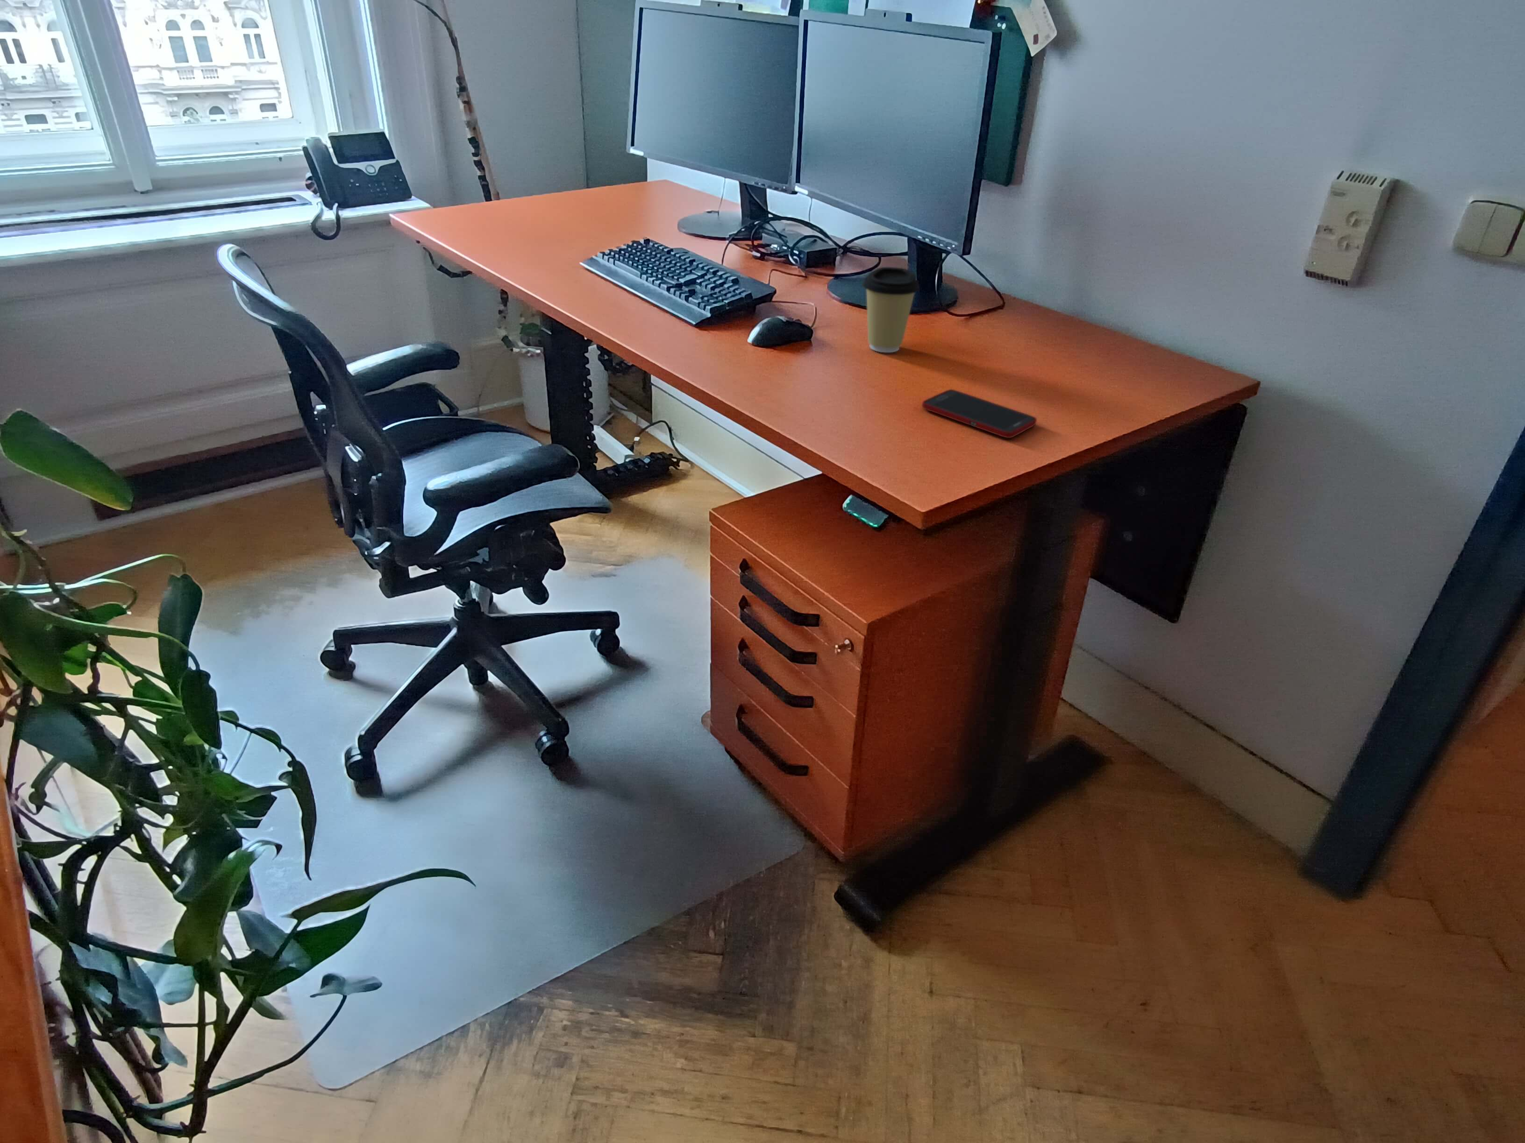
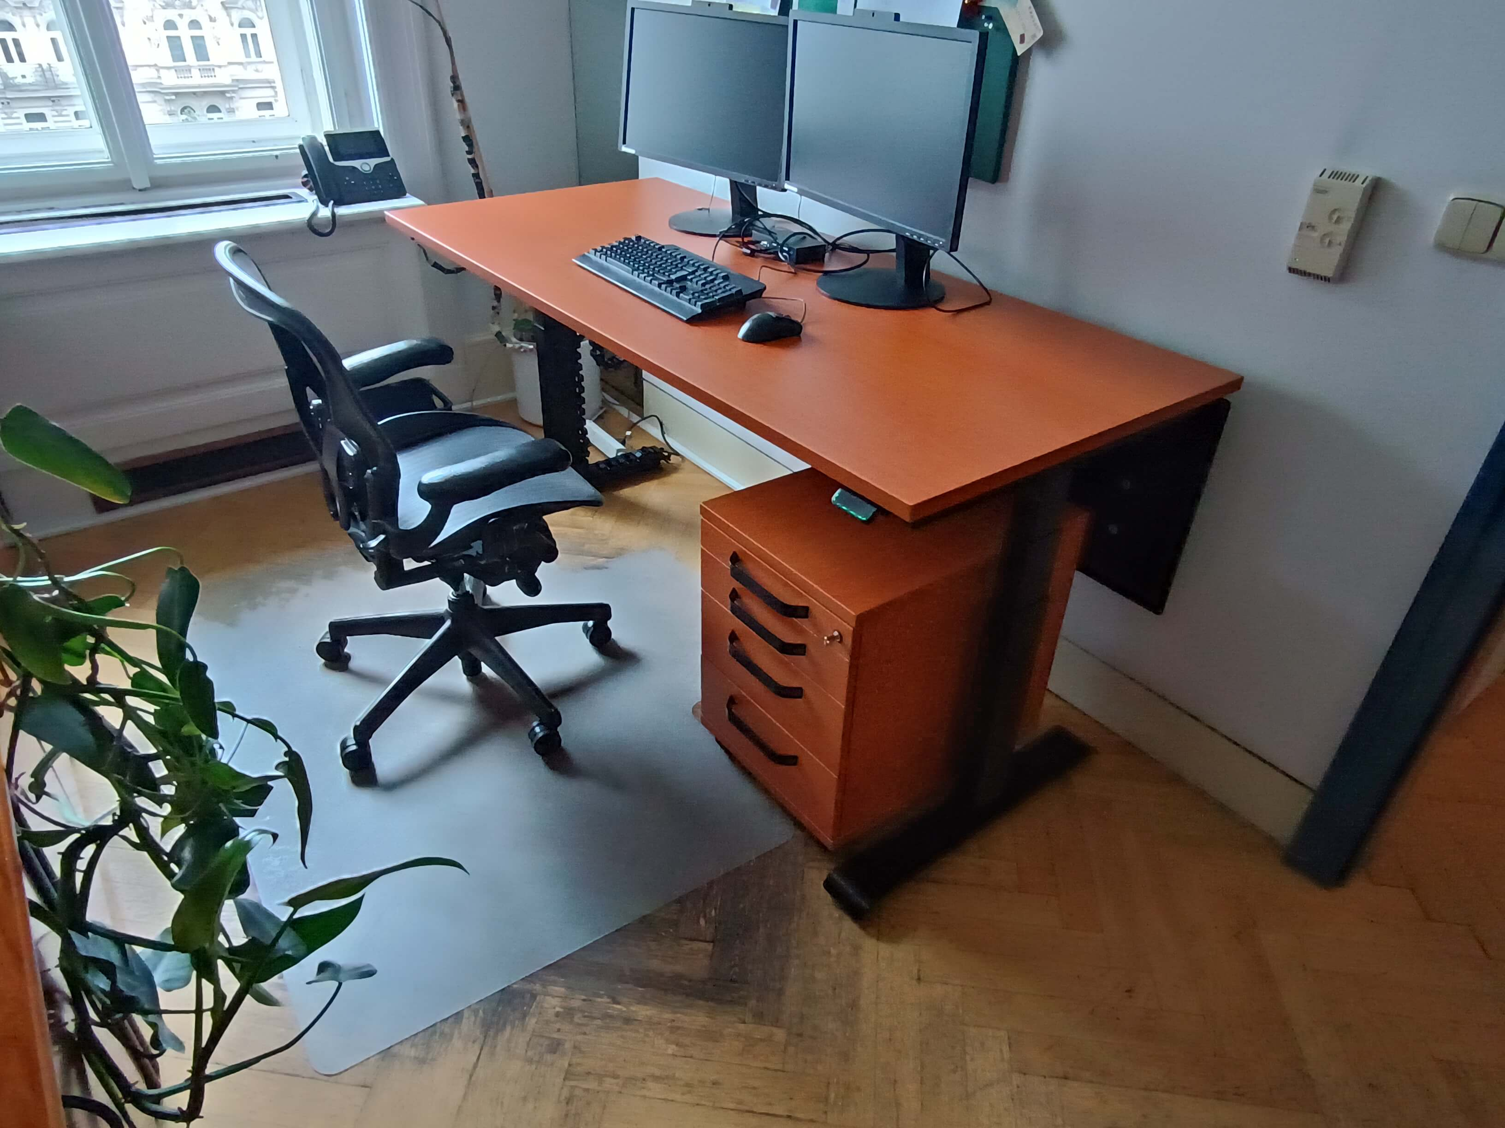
- coffee cup (889, 311)
- cell phone (979, 413)
